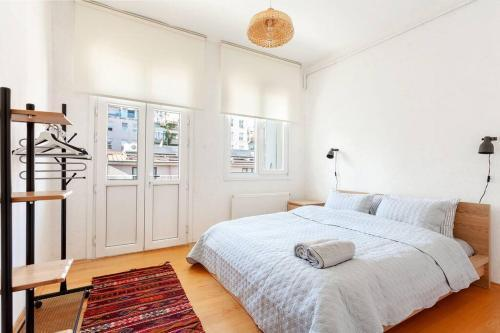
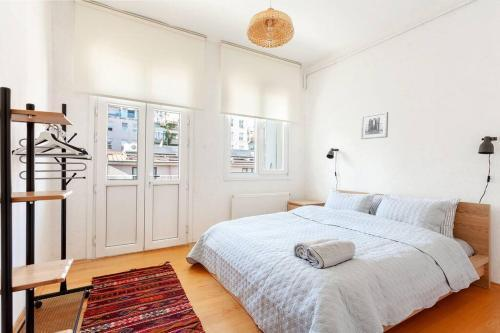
+ wall art (373, 126)
